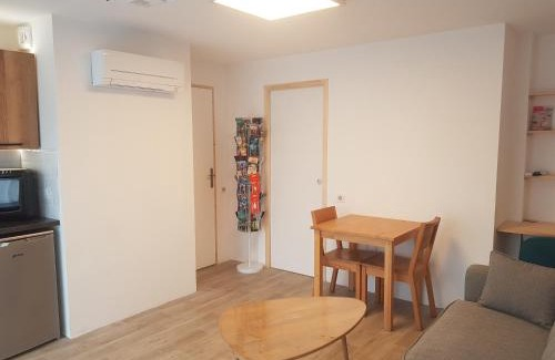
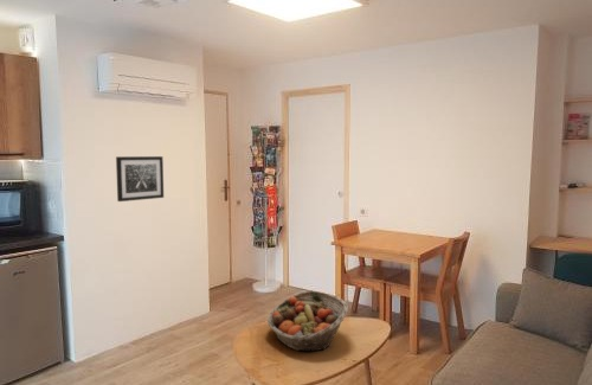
+ fruit basket (307, 319)
+ wall art (141, 178)
